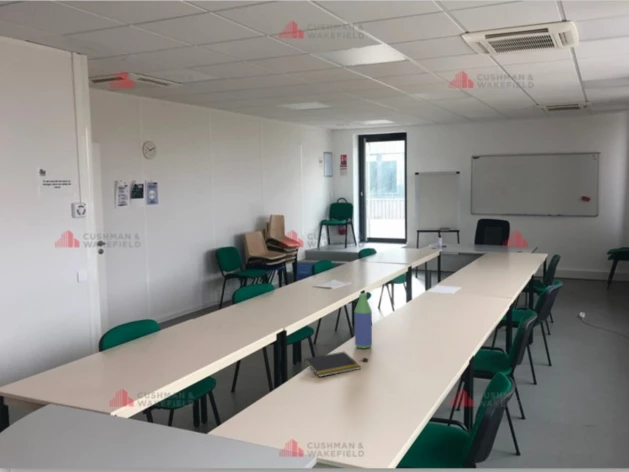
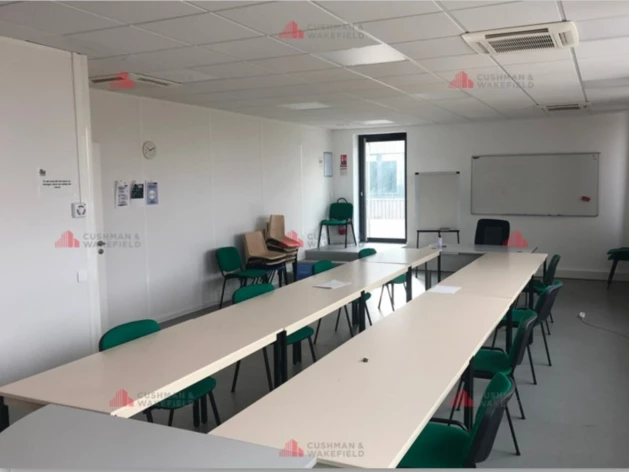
- notepad (332, 363)
- bottle (363, 320)
